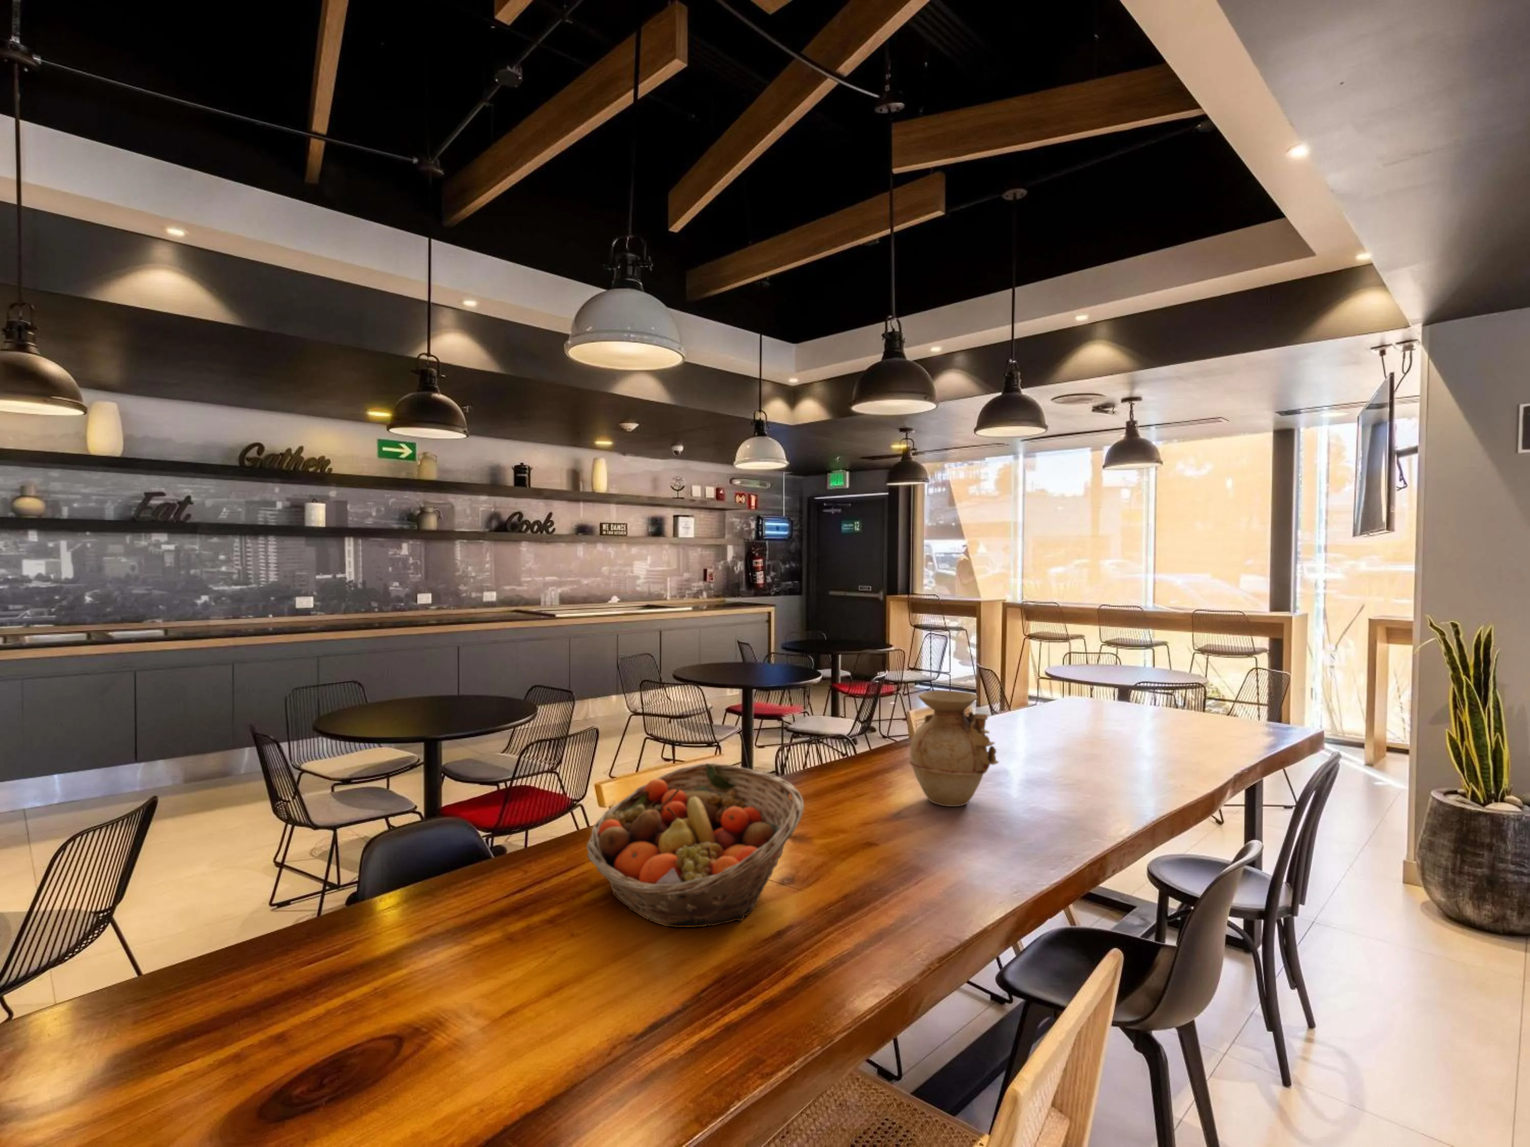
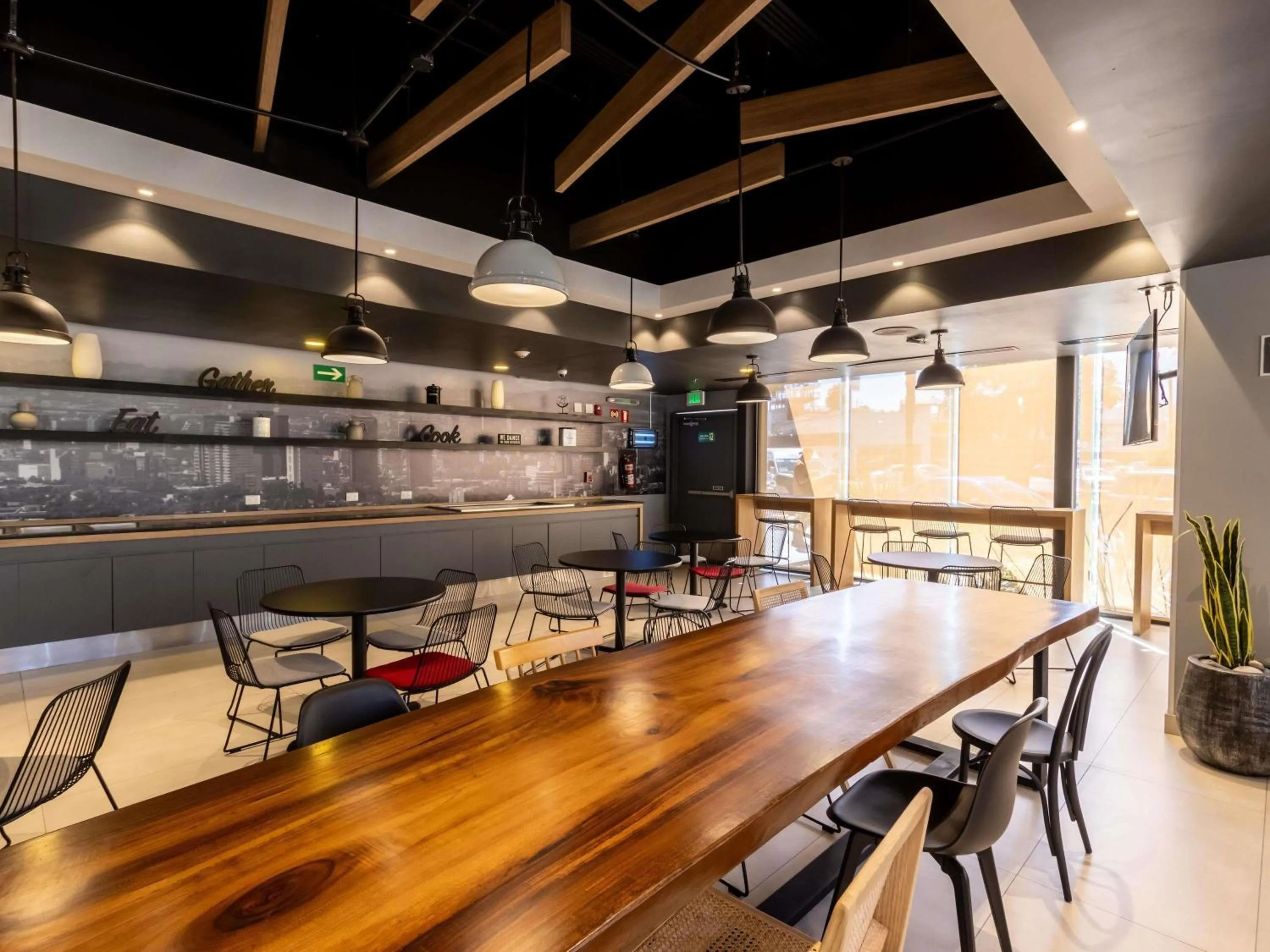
- fruit basket (694, 837)
- vase (952, 748)
